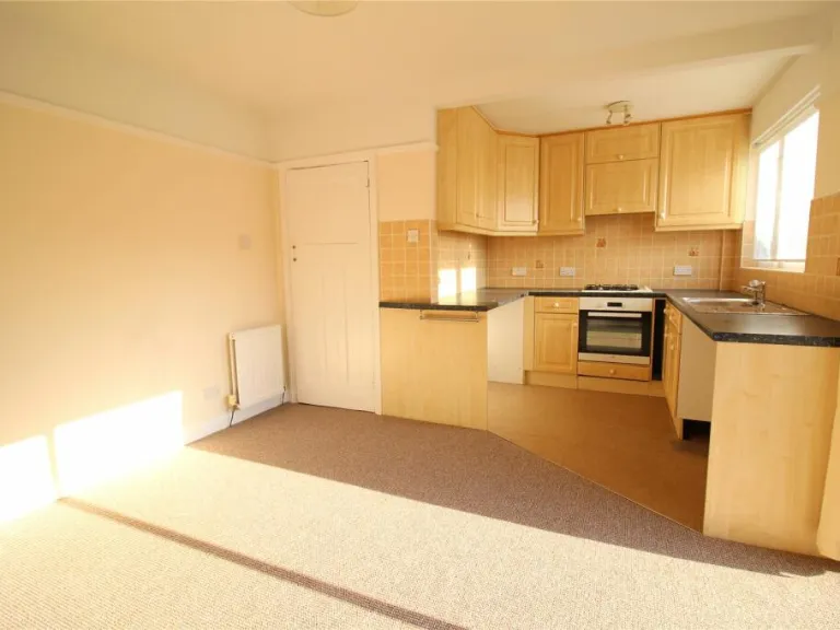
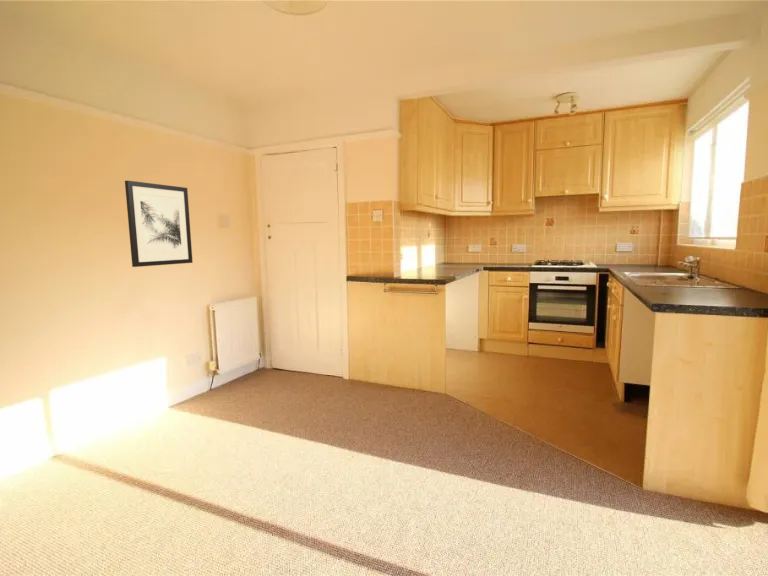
+ wall art (161, 225)
